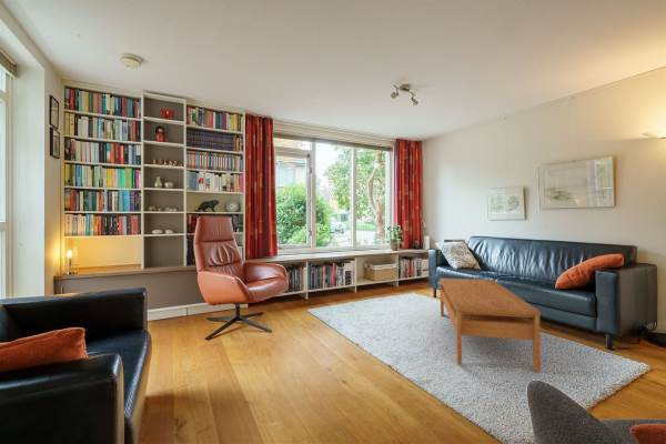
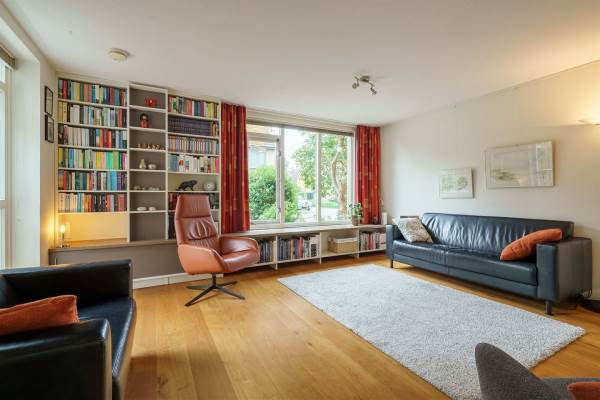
- coffee table (478, 313)
